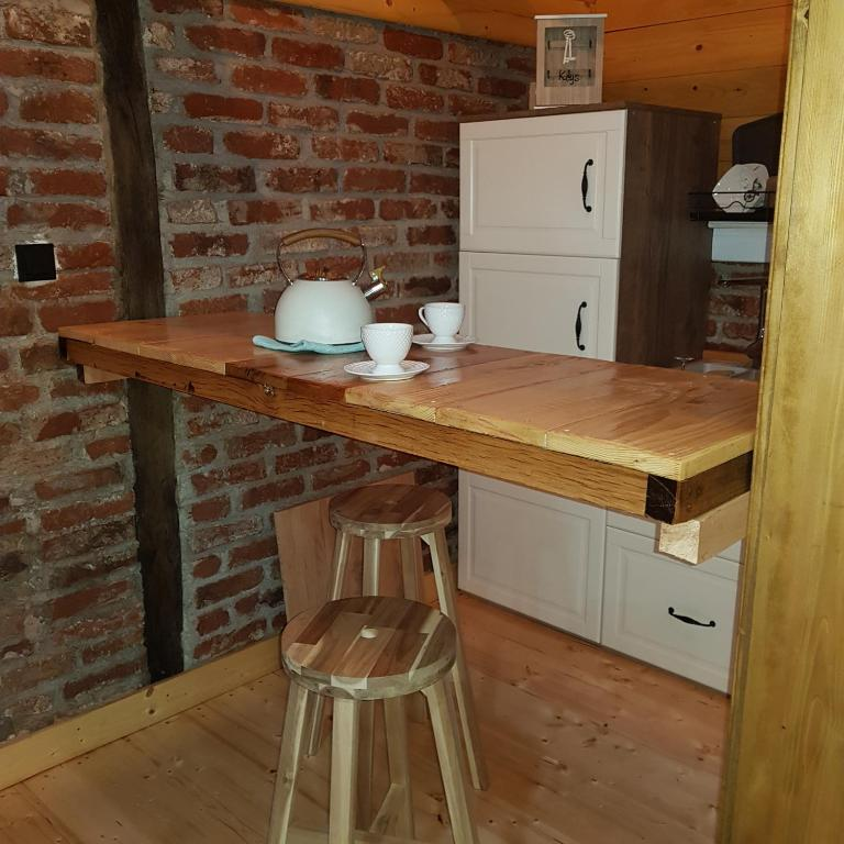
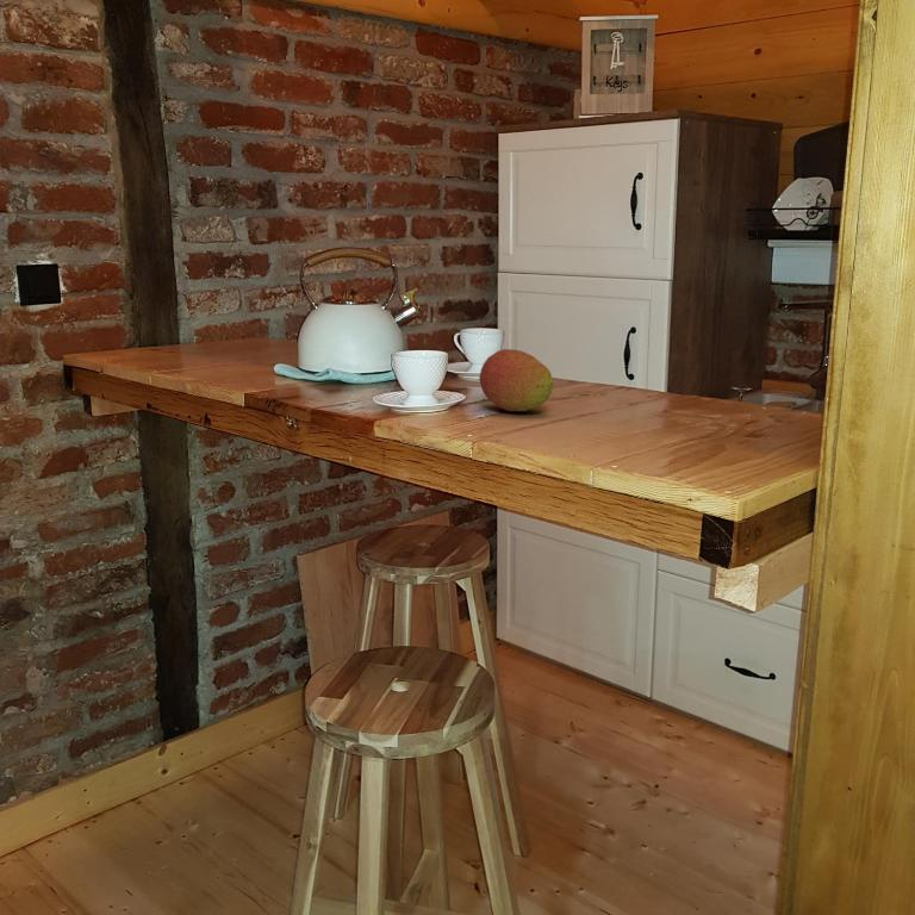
+ fruit (515, 380)
